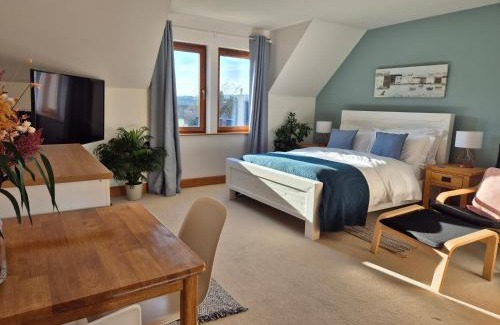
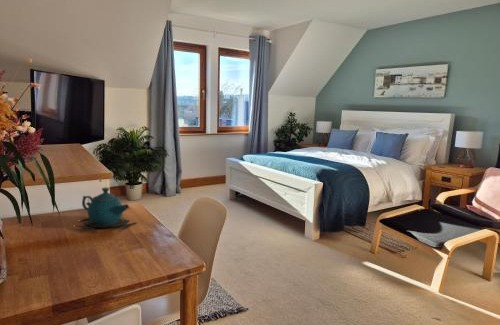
+ teapot (106, 204)
